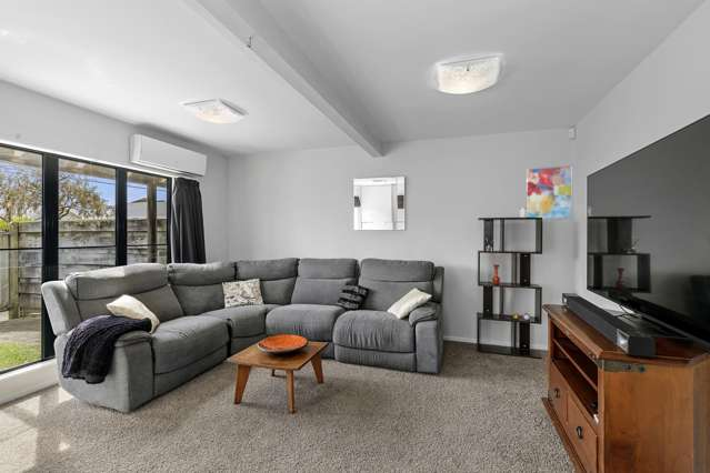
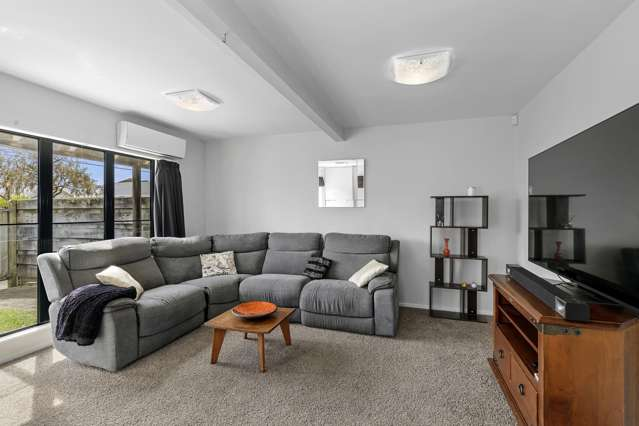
- wall art (548, 193)
